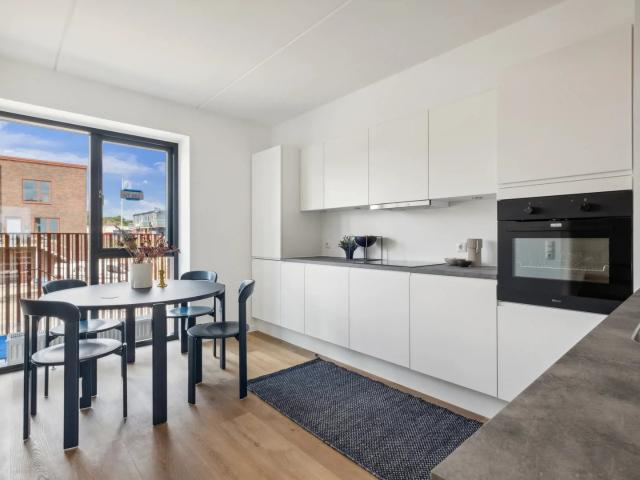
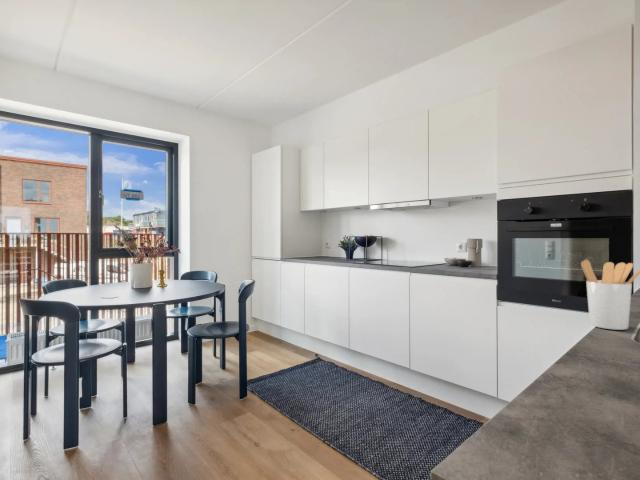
+ utensil holder (611, 292)
